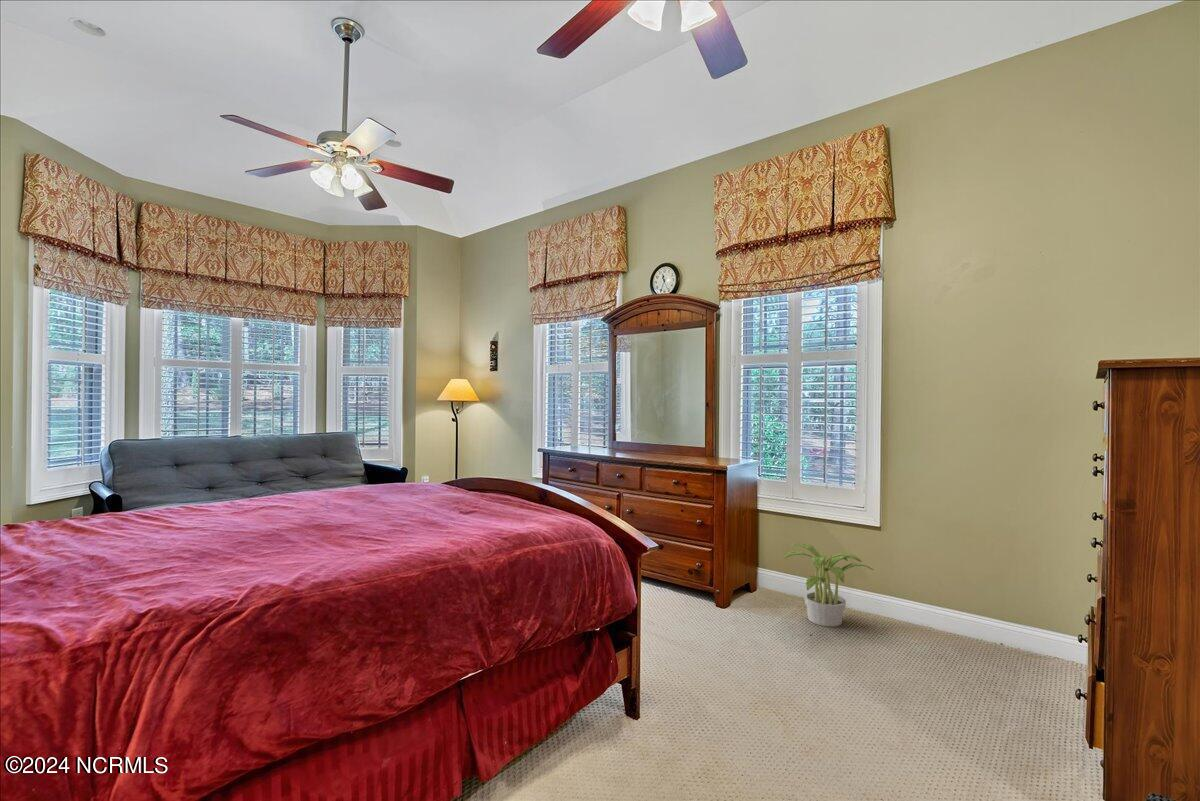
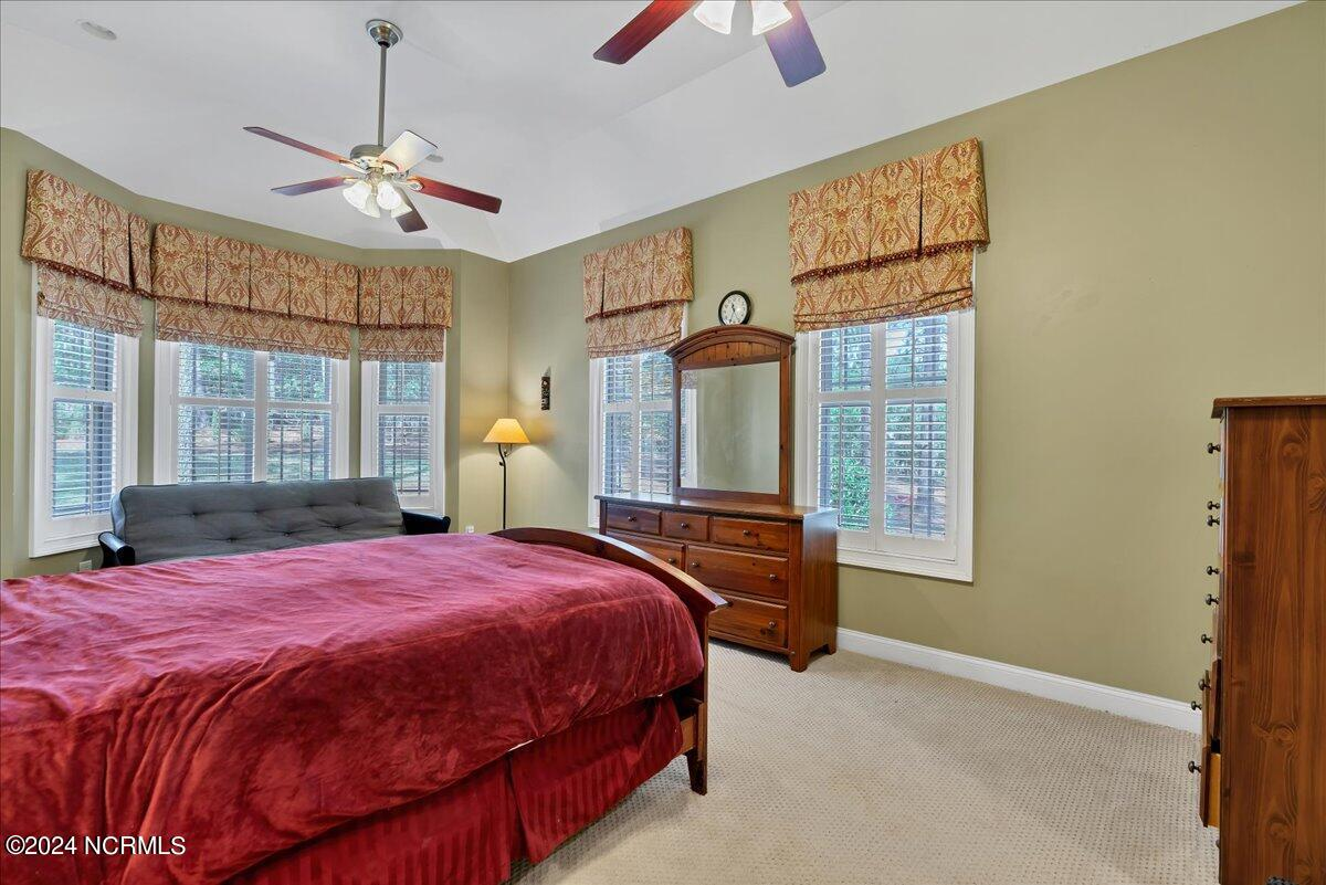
- potted plant (826, 585)
